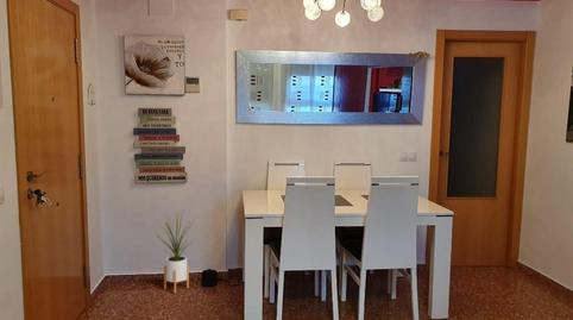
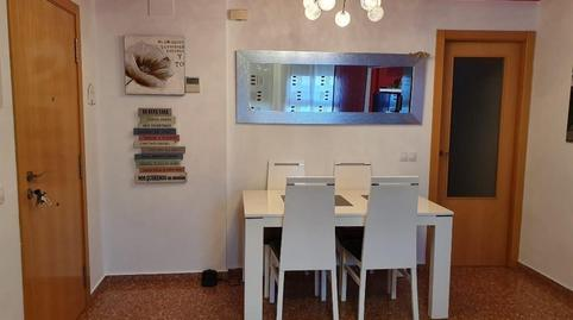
- house plant (177, 249)
